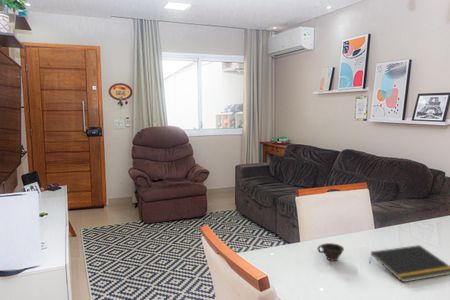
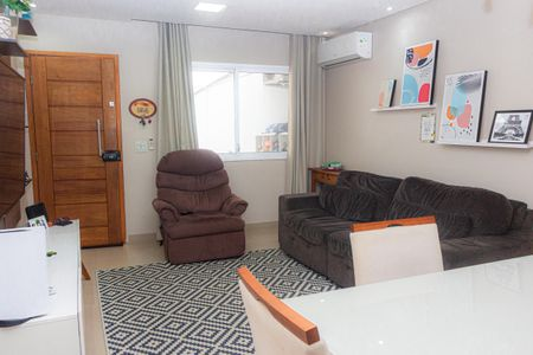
- cup (330, 252)
- notepad (411, 262)
